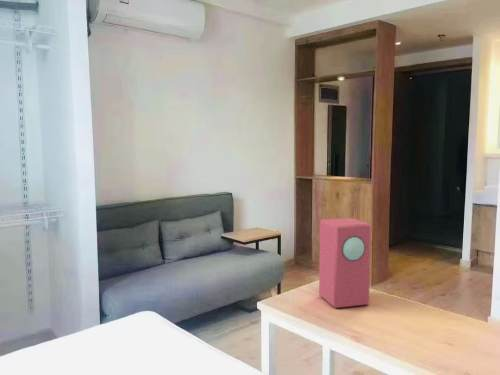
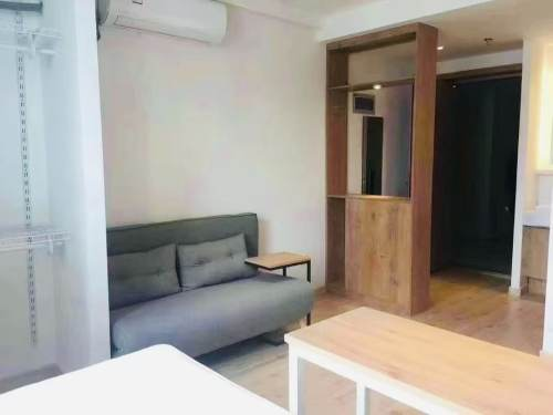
- speaker (345, 261)
